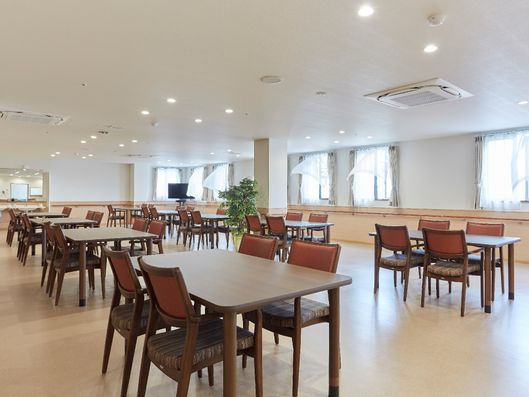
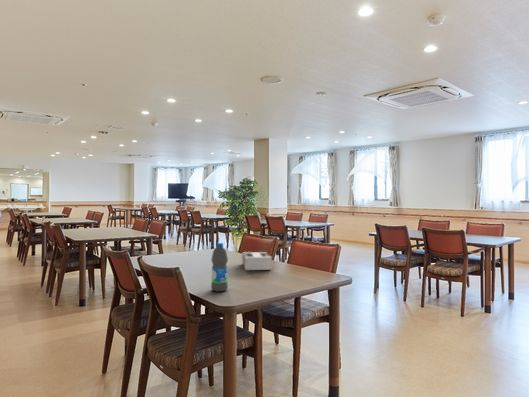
+ tissue box (256, 260)
+ water bottle (219, 266)
